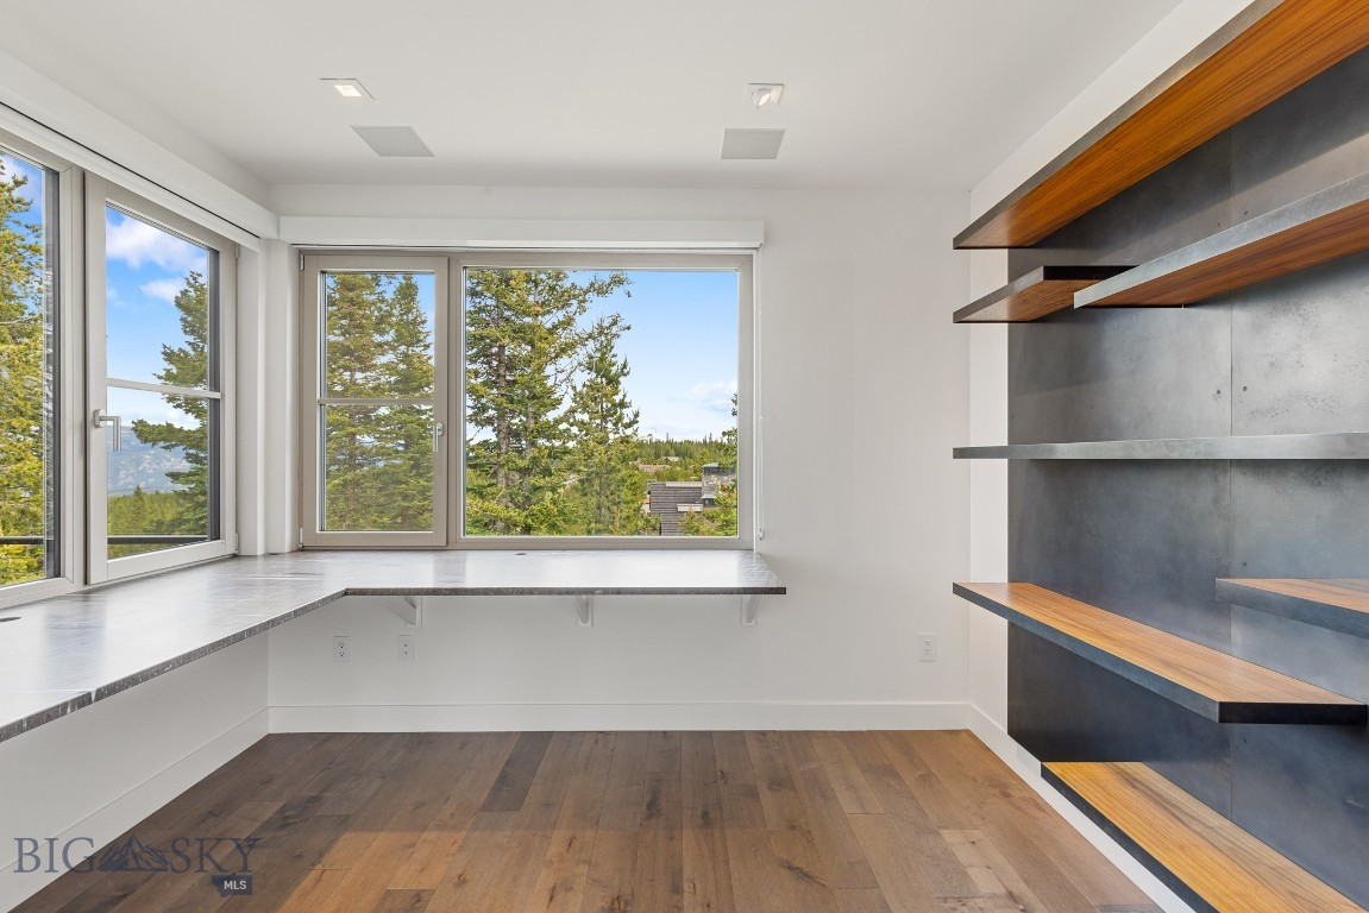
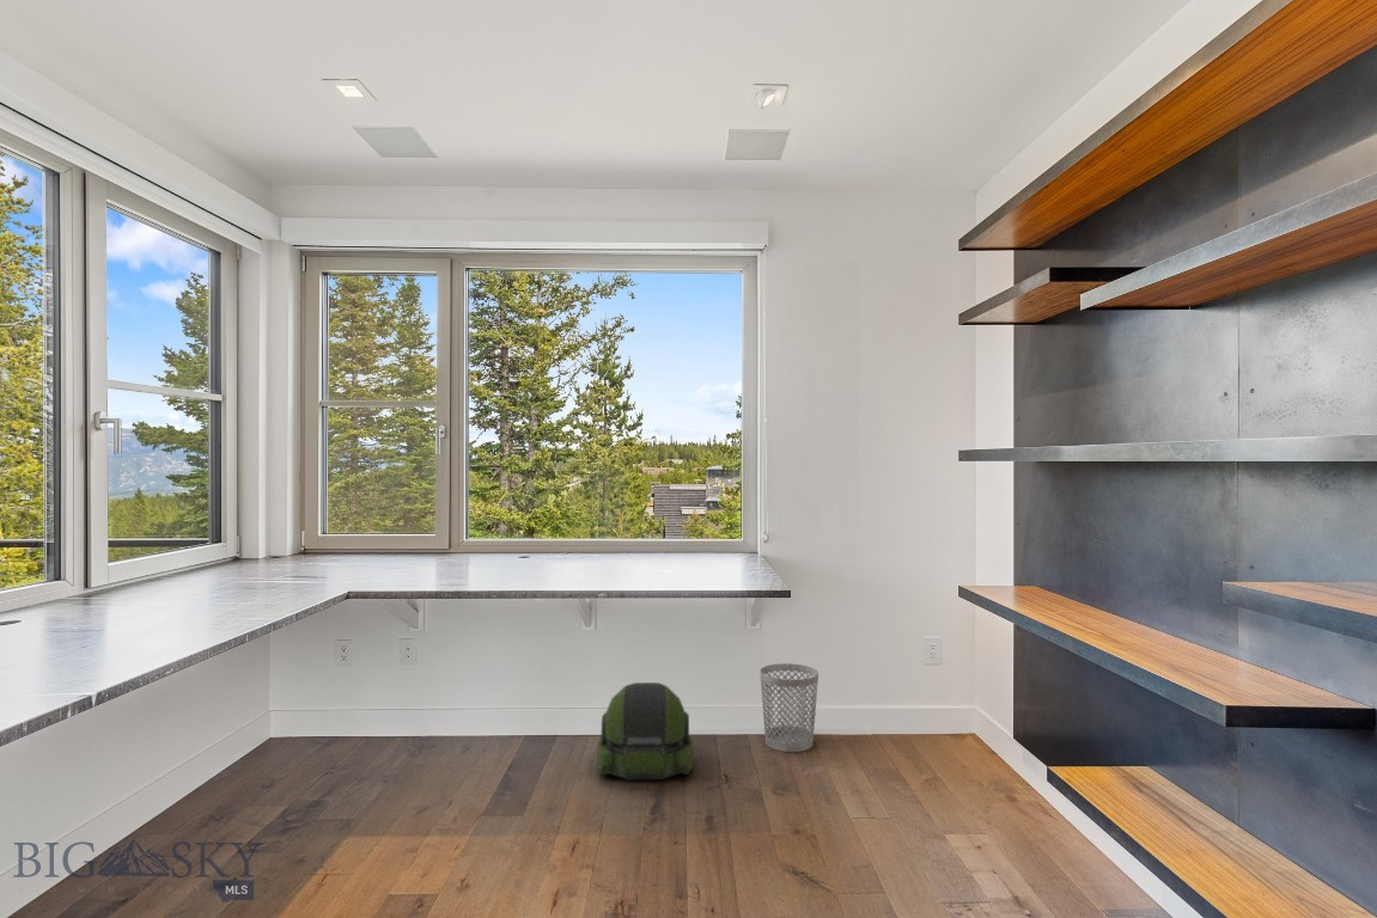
+ wastebasket (788, 708)
+ backpack (646, 718)
